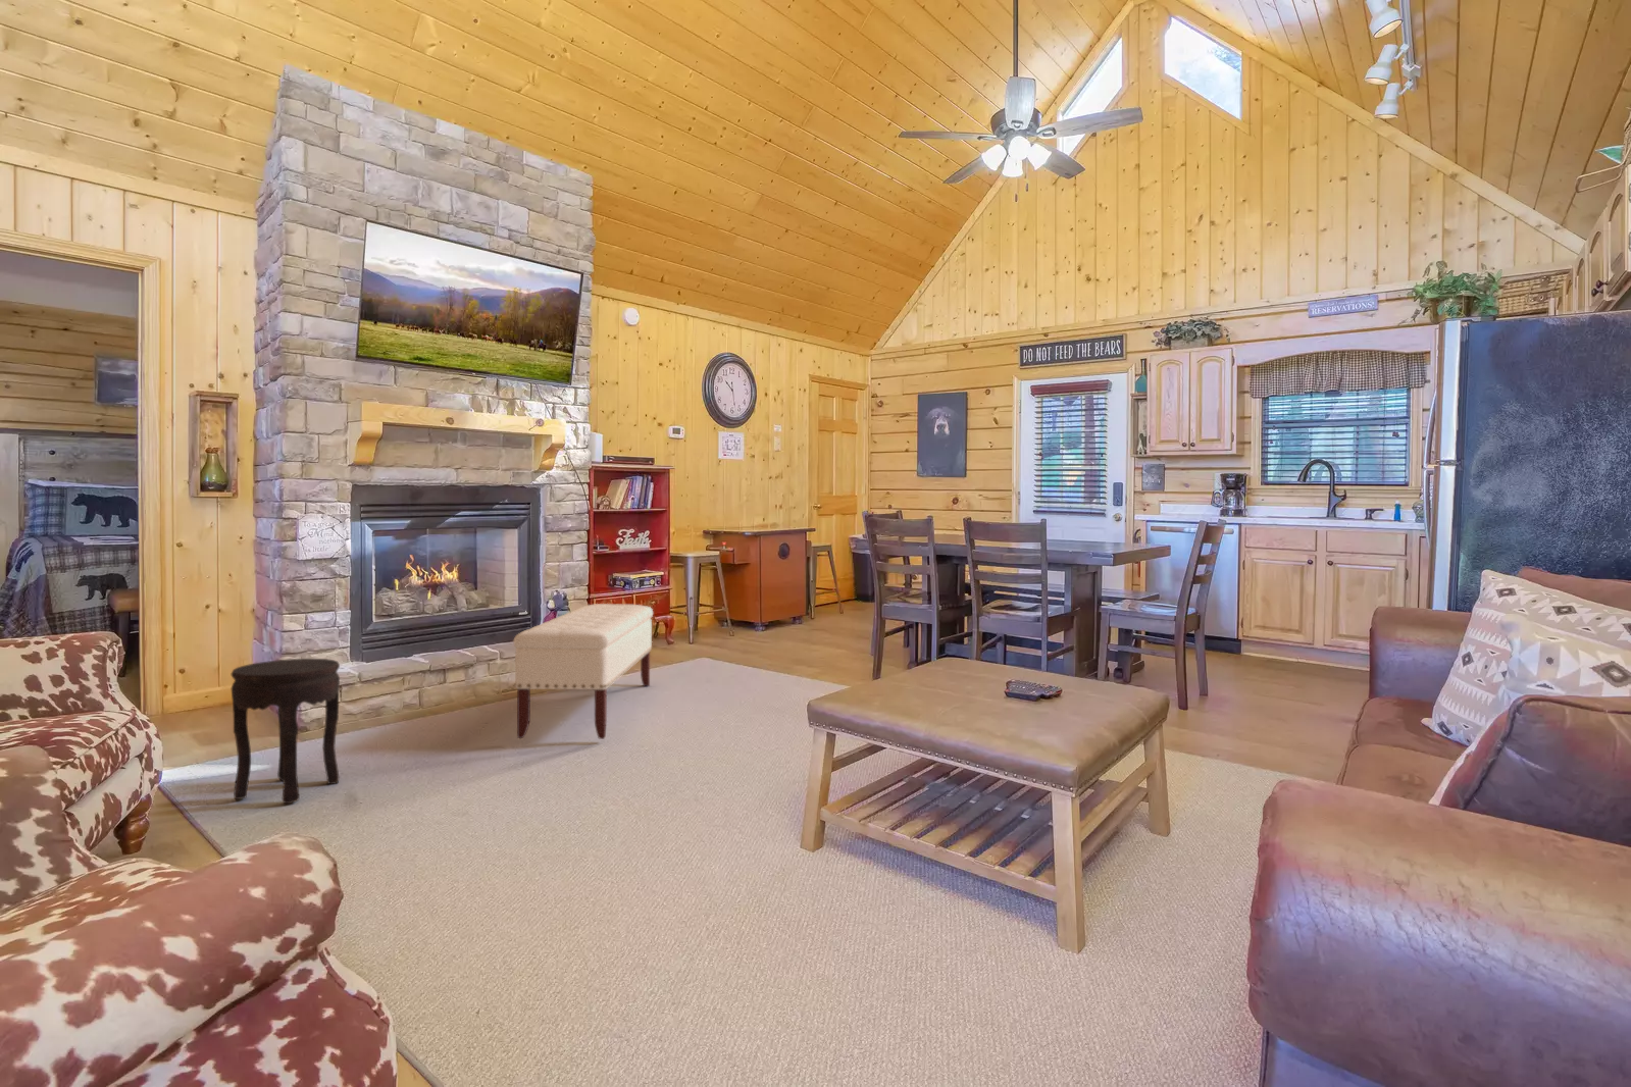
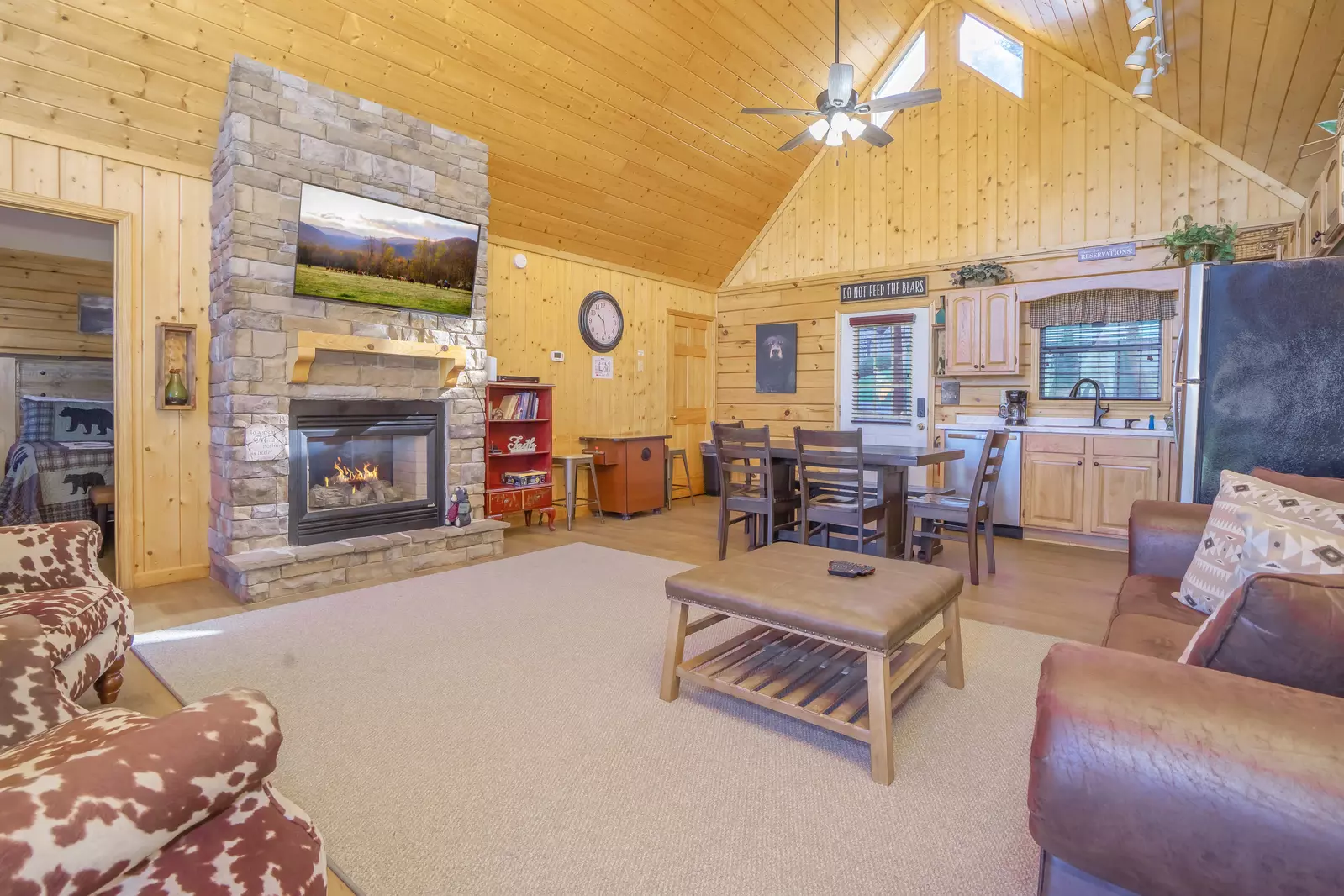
- bench (592, 662)
- side table (286, 728)
